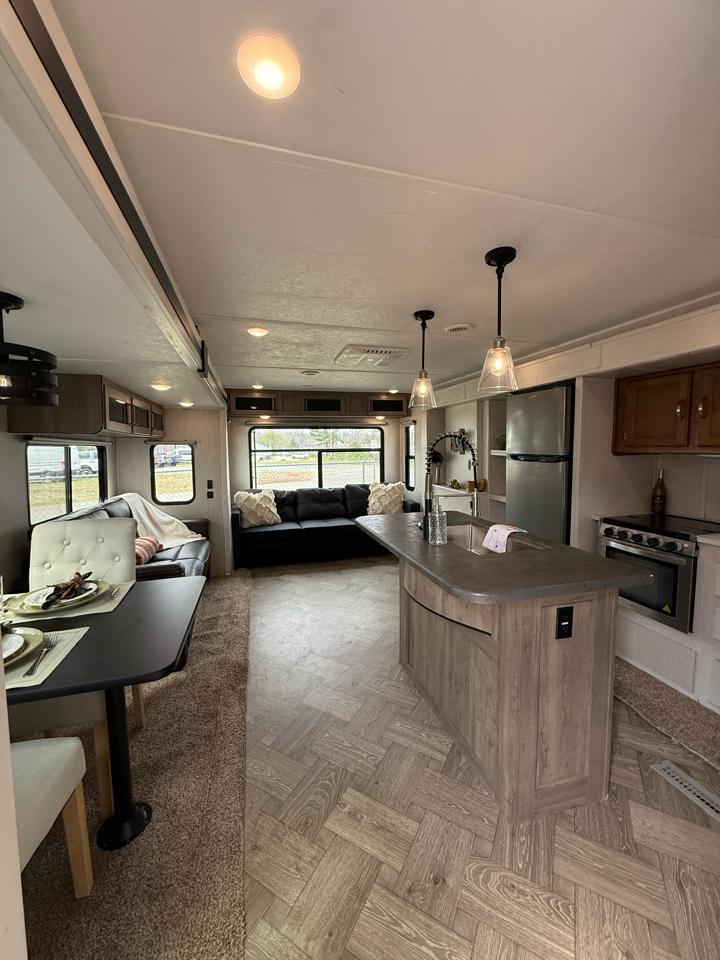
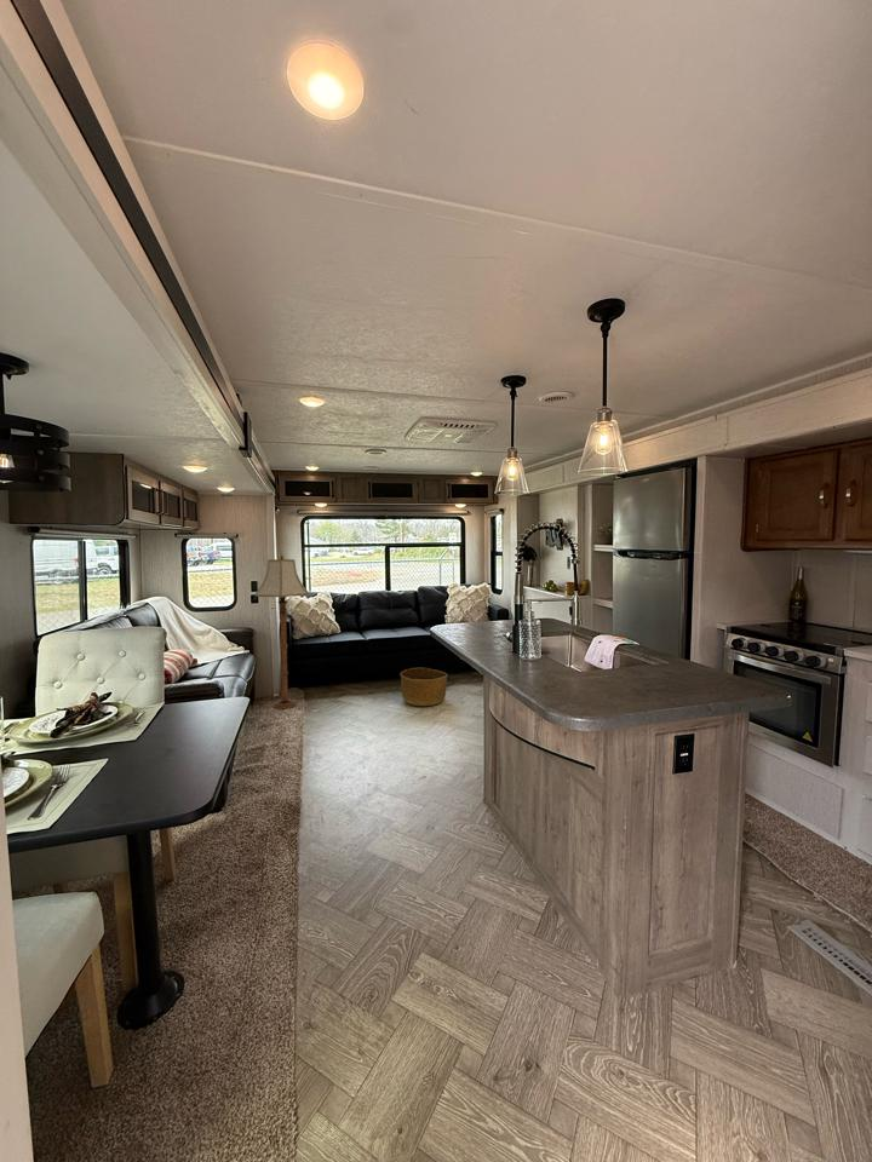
+ basket (423, 686)
+ floor lamp (282, 631)
